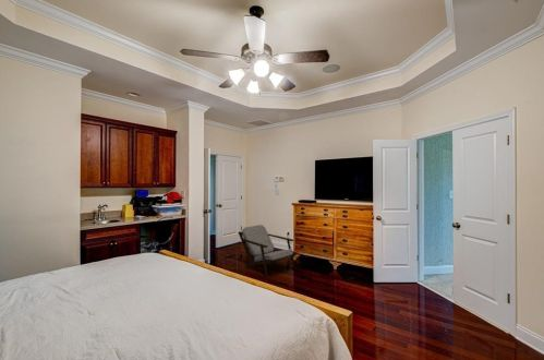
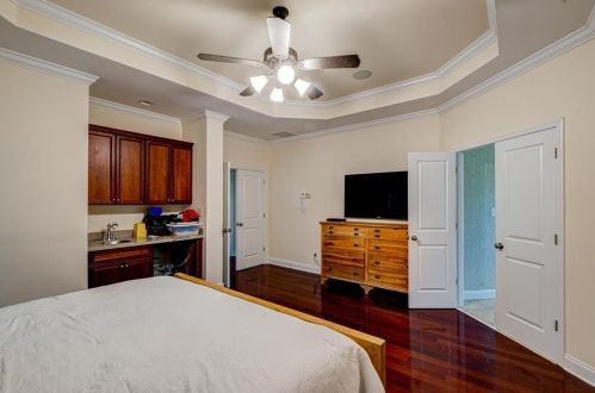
- armchair (266, 248)
